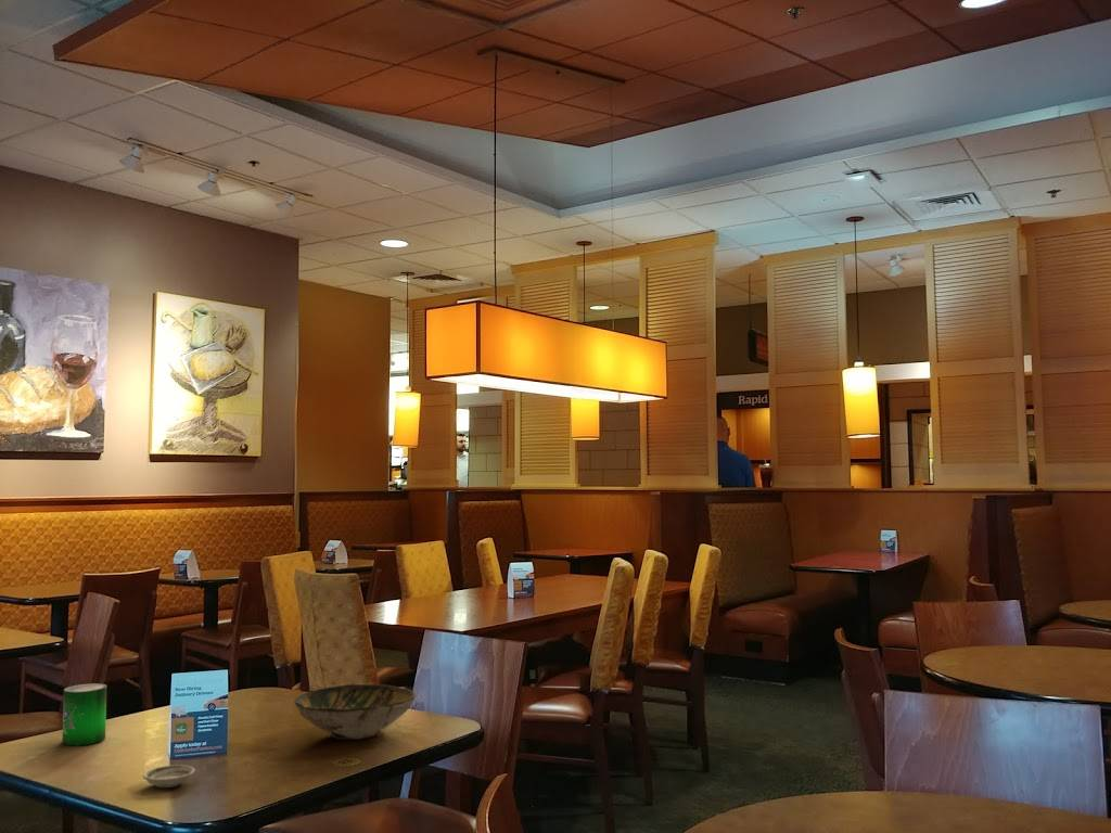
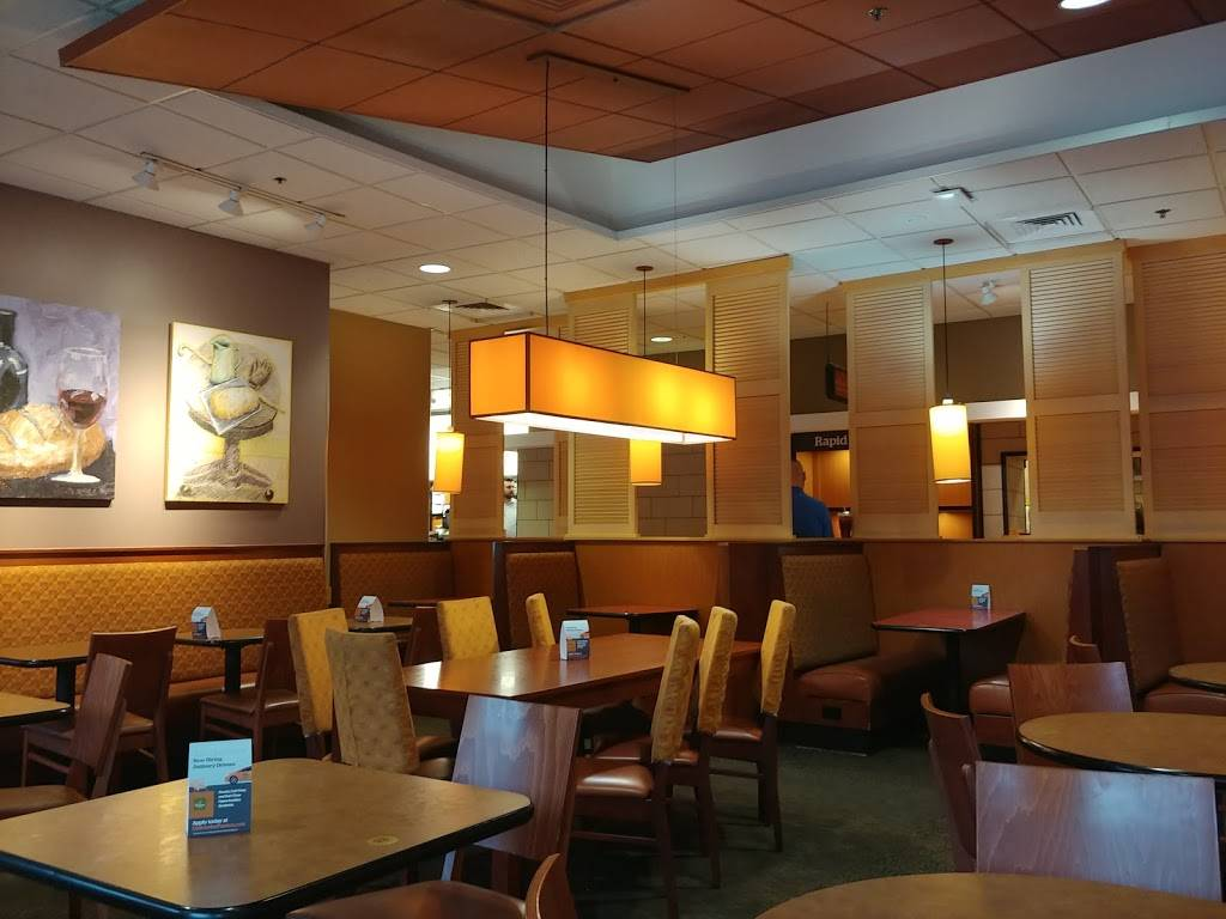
- saucer (168, 778)
- beverage can (85, 714)
- bowl (355, 714)
